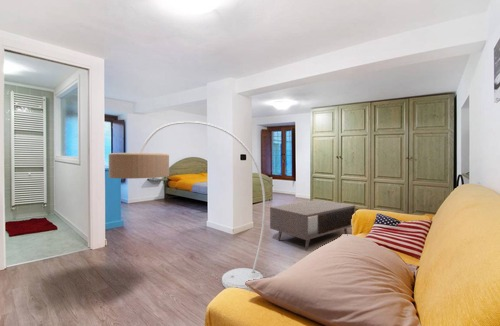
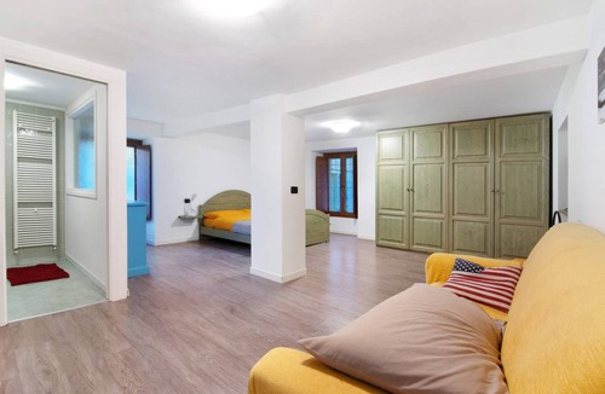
- floor lamp (167, 176)
- coffee table (313, 222)
